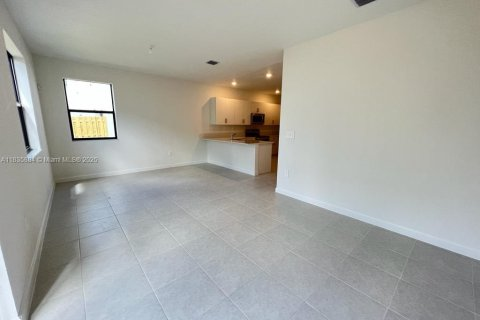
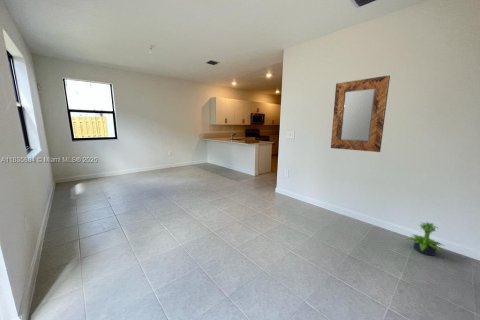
+ home mirror (357, 115)
+ potted plant (425, 236)
